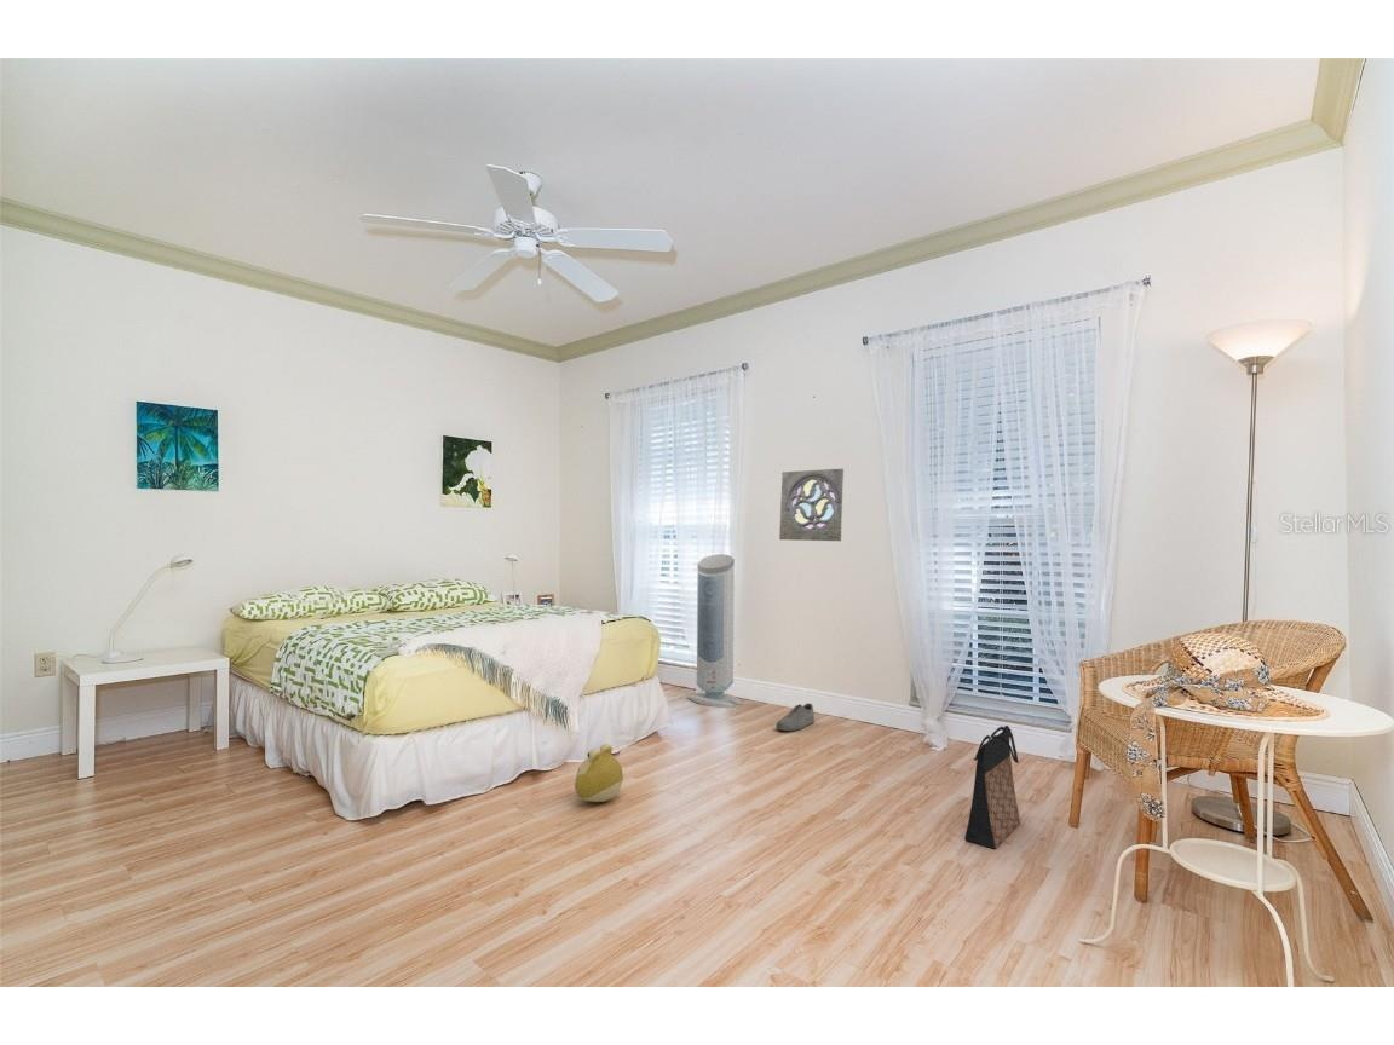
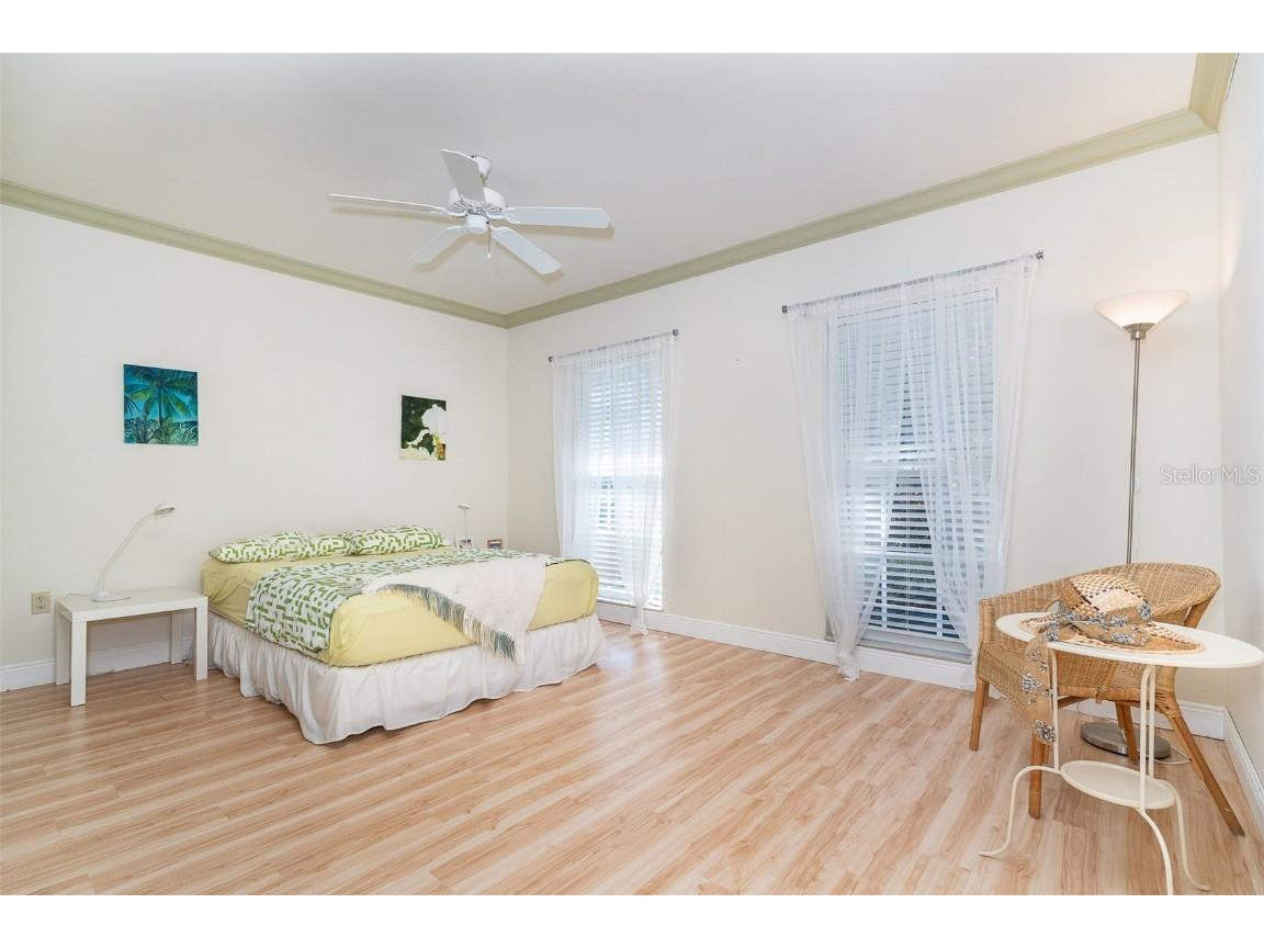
- air purifier (715, 628)
- plush toy (599, 773)
- bag (995, 779)
- wall ornament (811, 504)
- shoe (795, 715)
